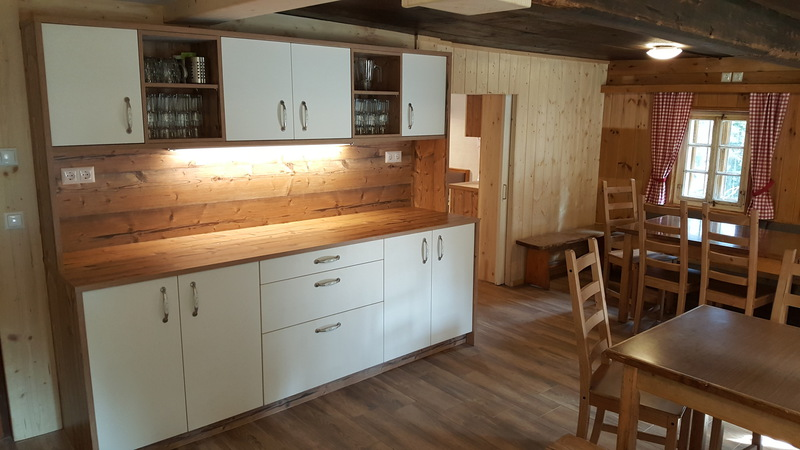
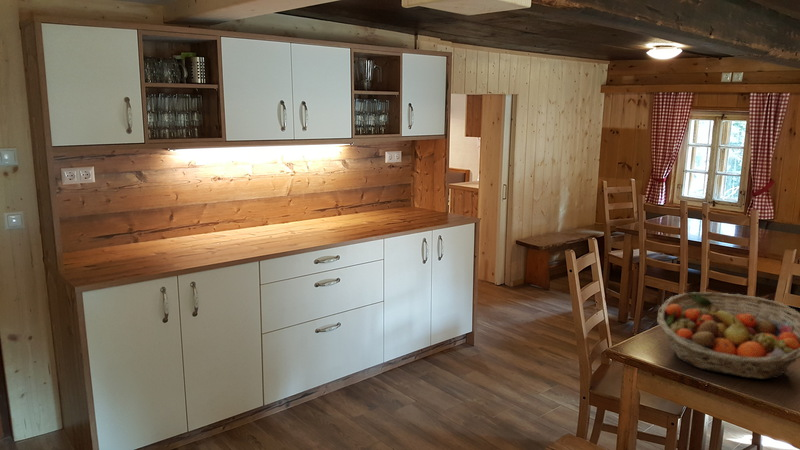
+ fruit basket (731, 333)
